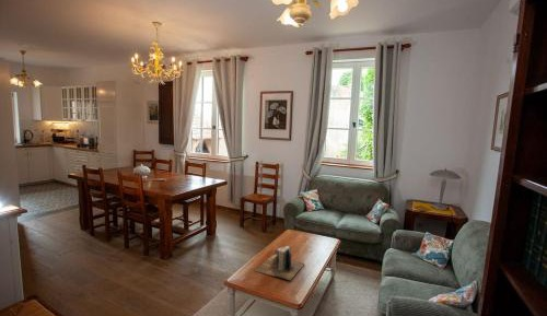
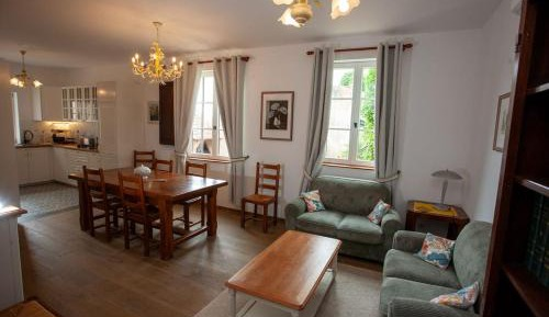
- books (280, 257)
